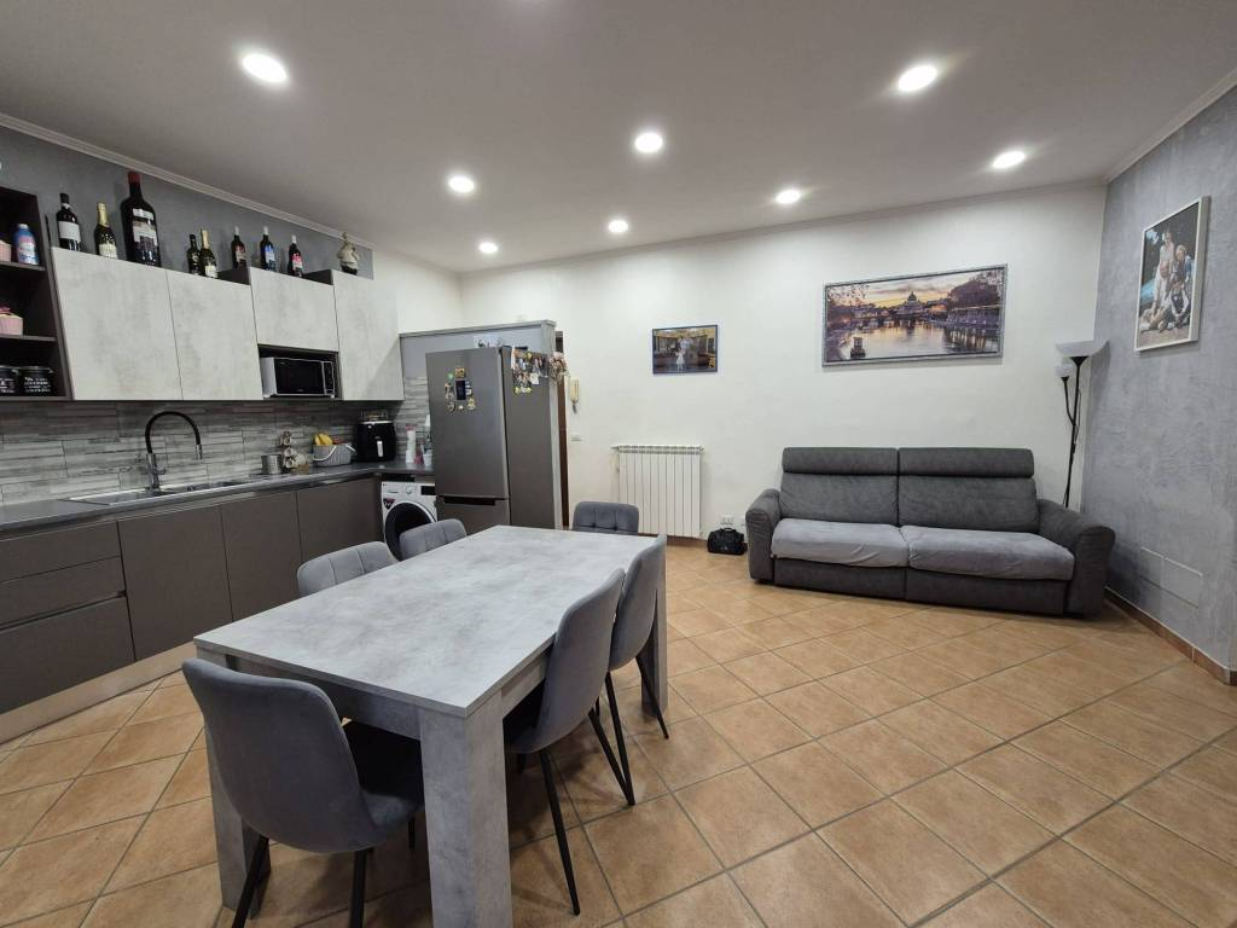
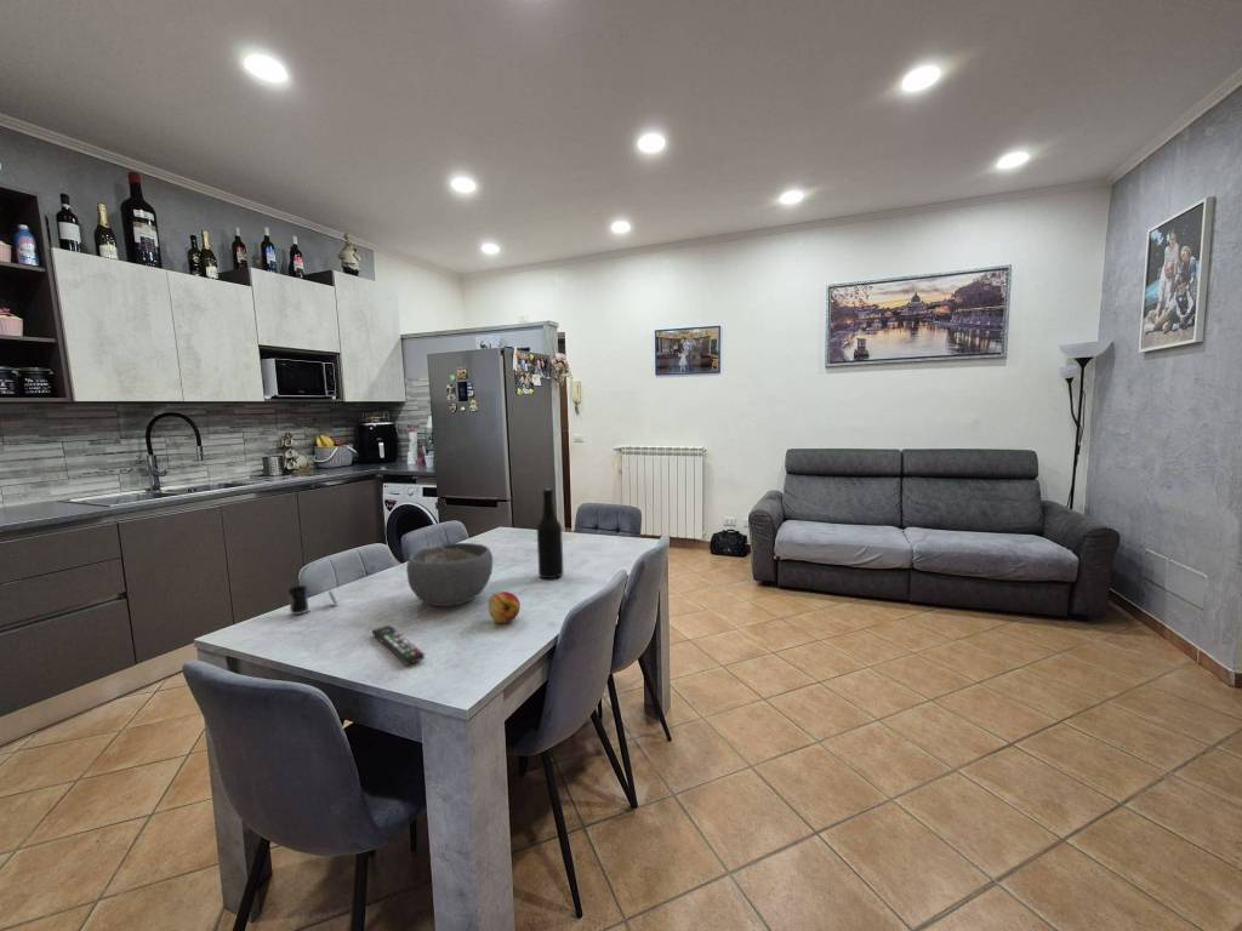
+ bowl (451, 576)
+ fruit (503, 606)
+ mug (307, 598)
+ remote control (397, 642)
+ bottle (549, 532)
